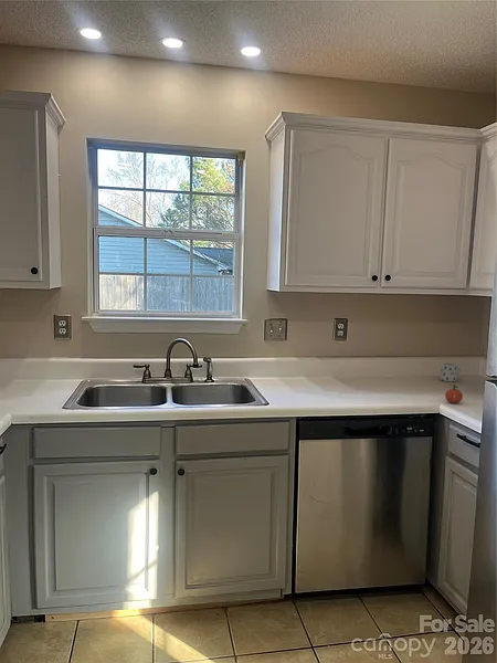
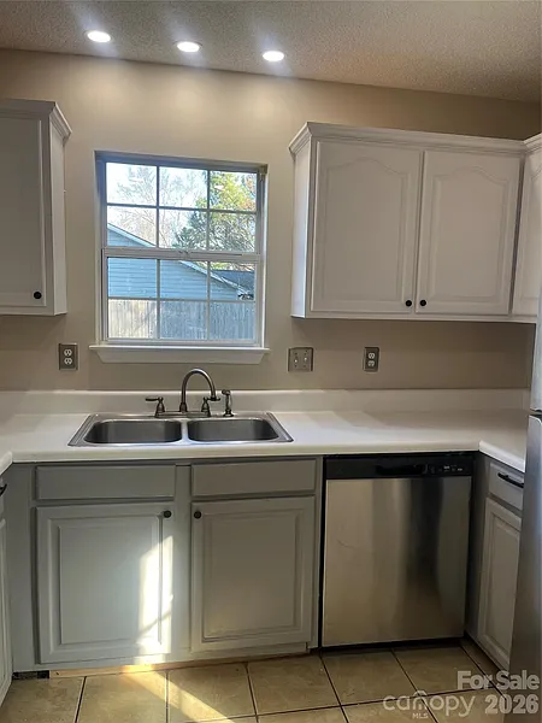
- mug (452, 371)
- apple (454, 393)
